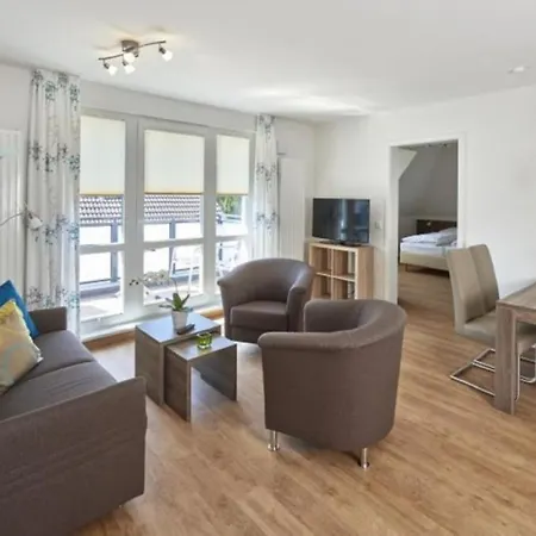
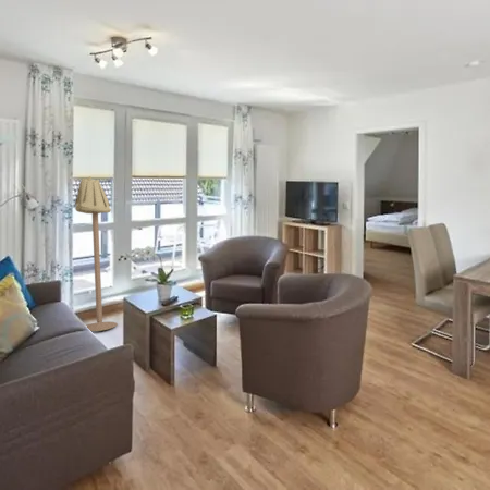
+ floor lamp (95, 252)
